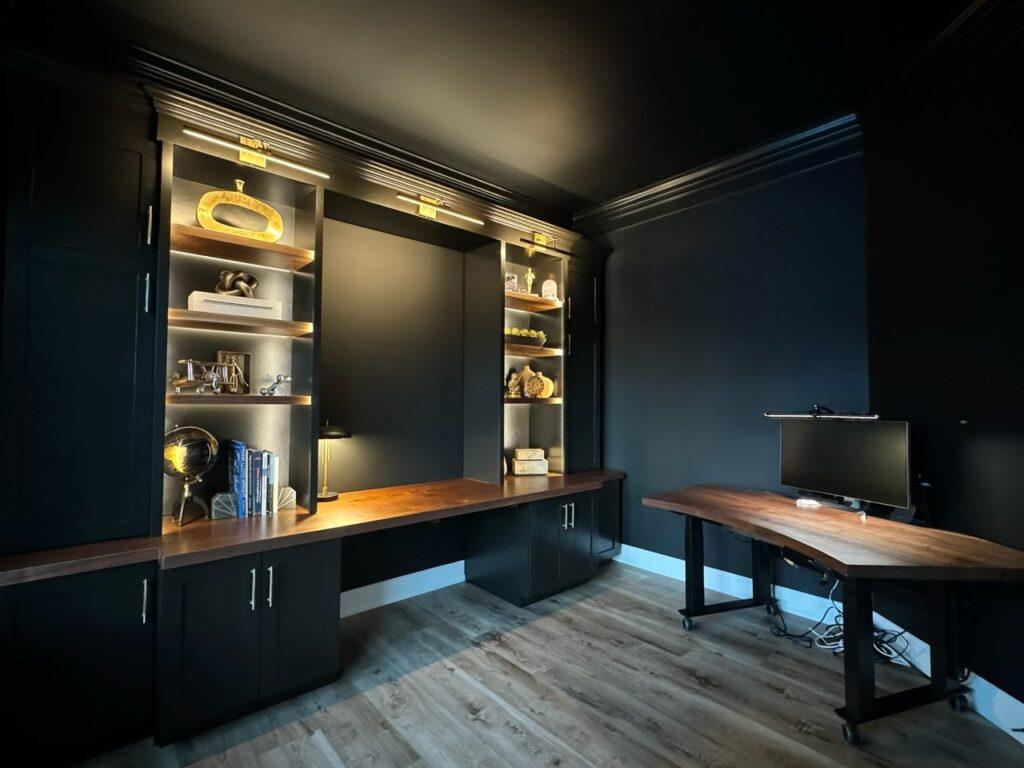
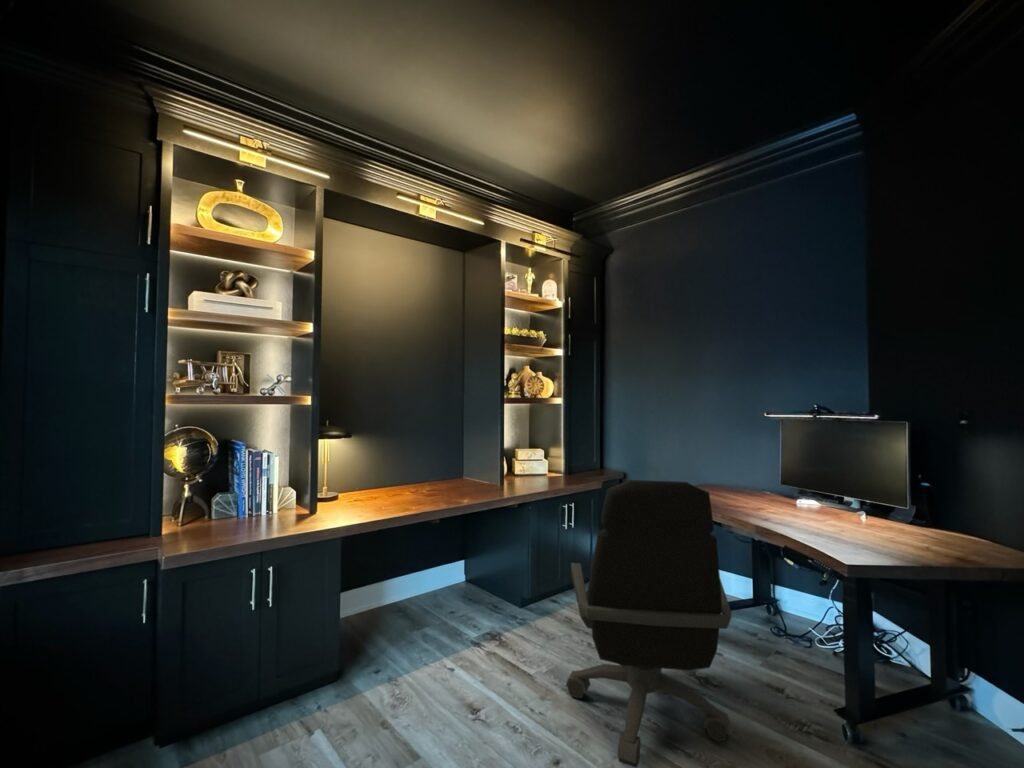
+ office chair (643, 590)
